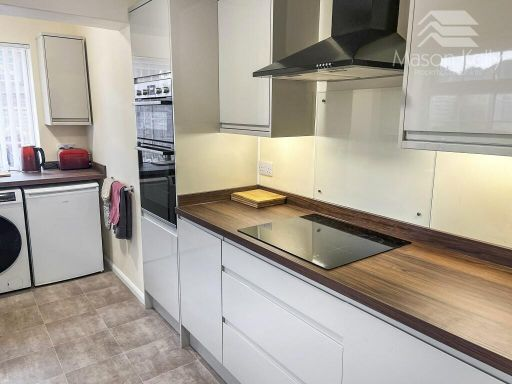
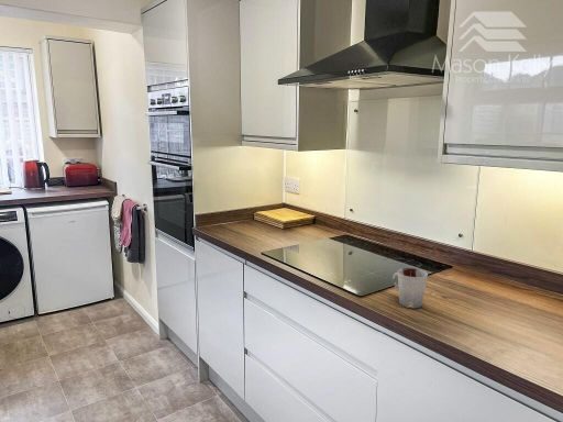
+ cup (407, 286)
